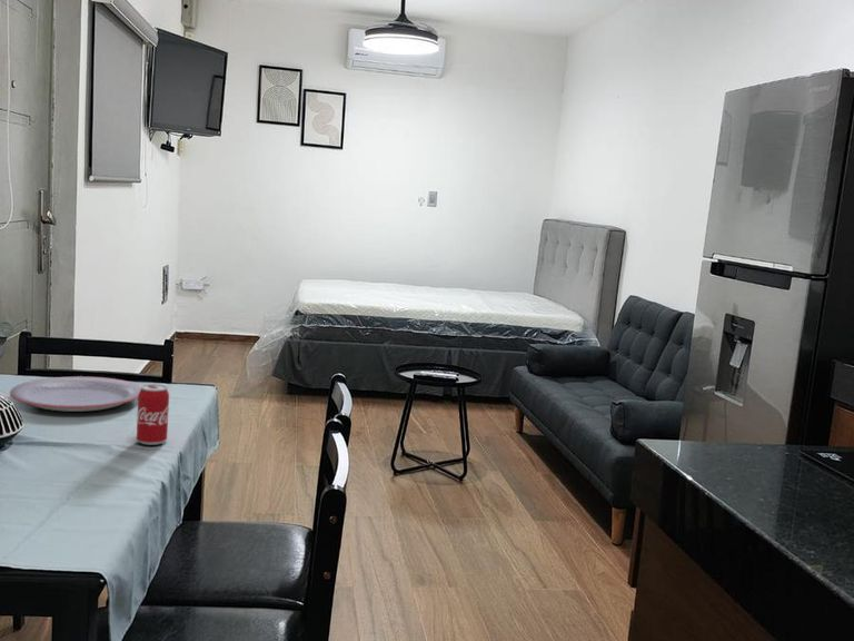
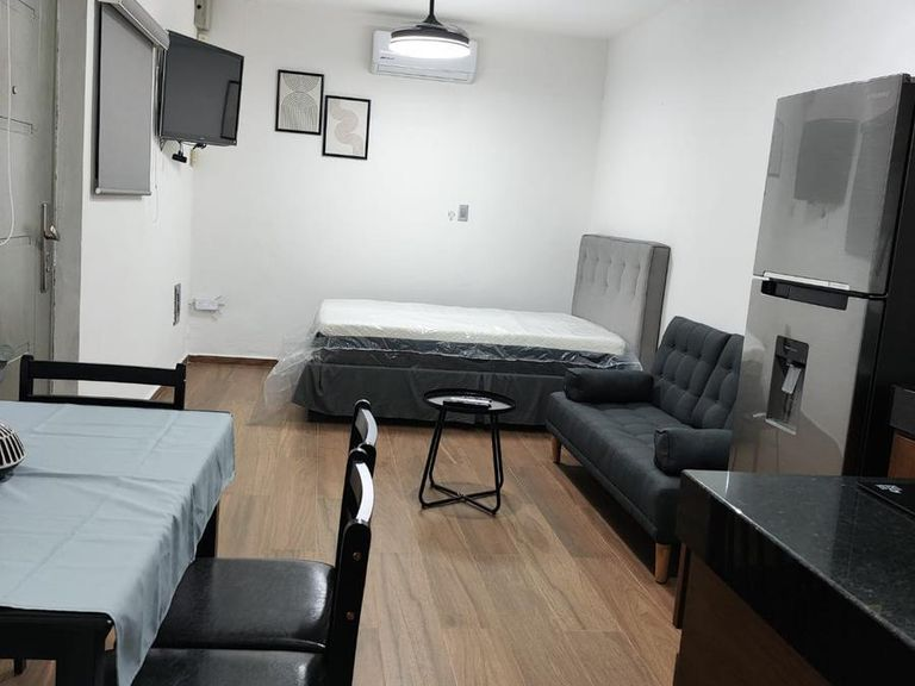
- plate (78, 395)
- beverage can (152, 414)
